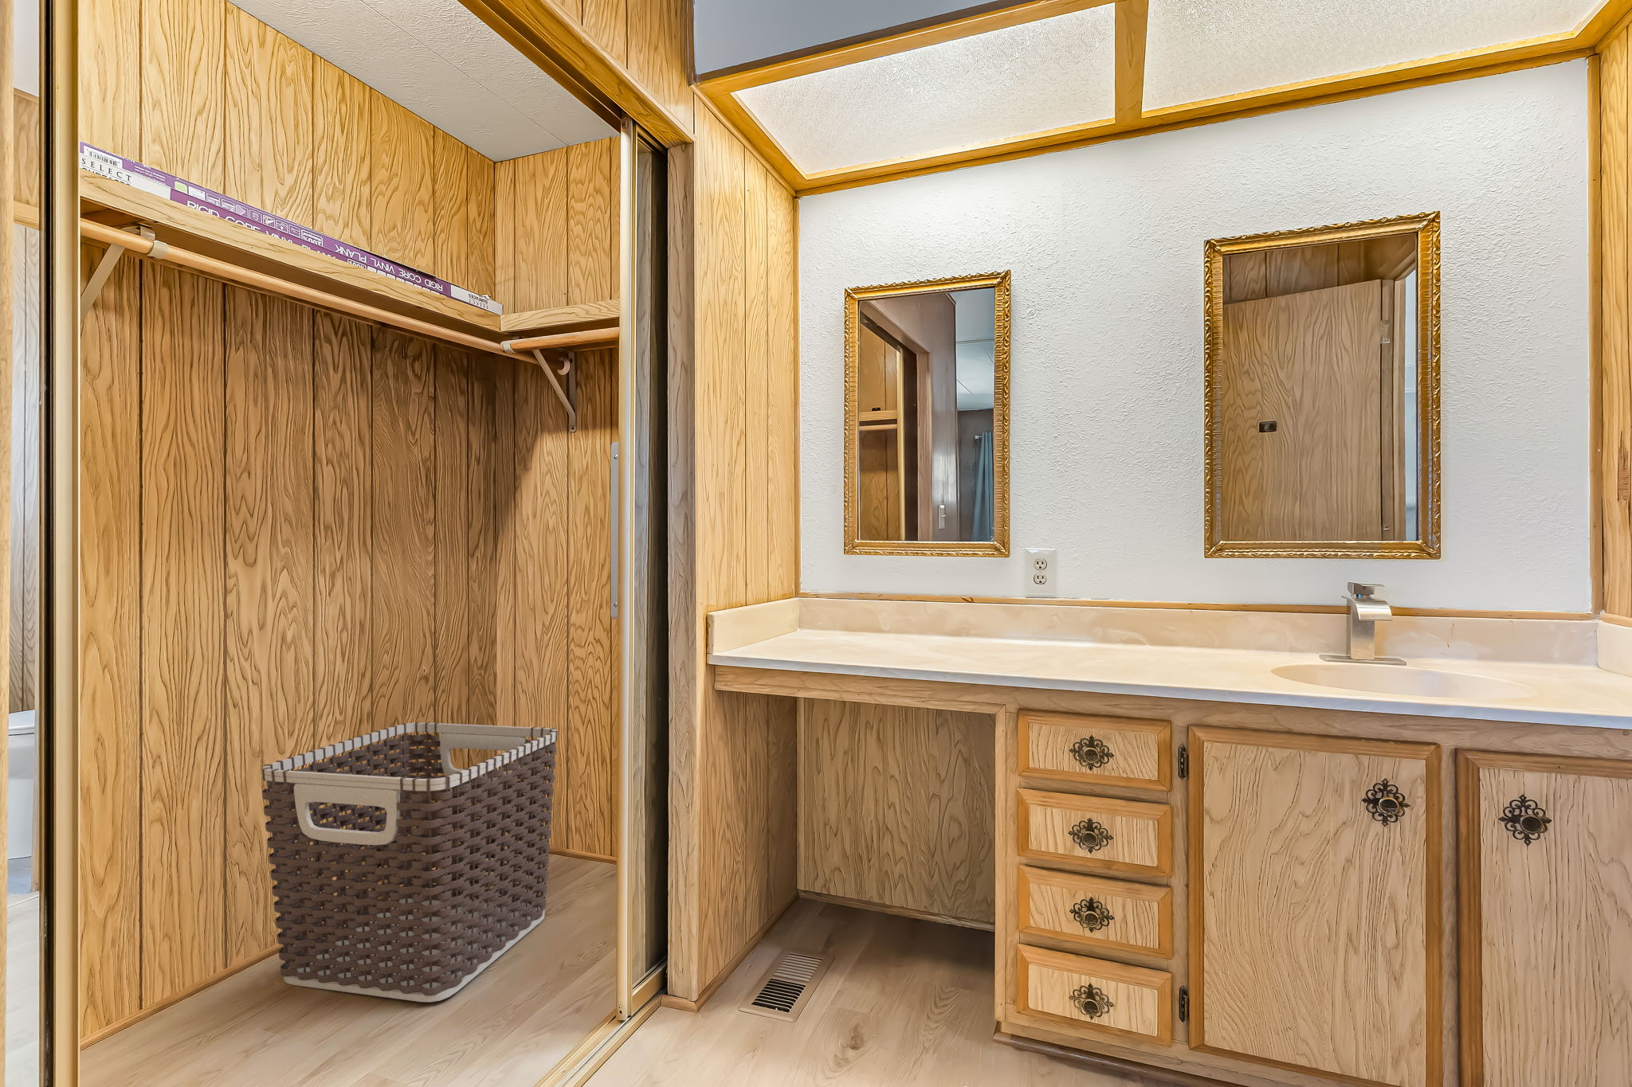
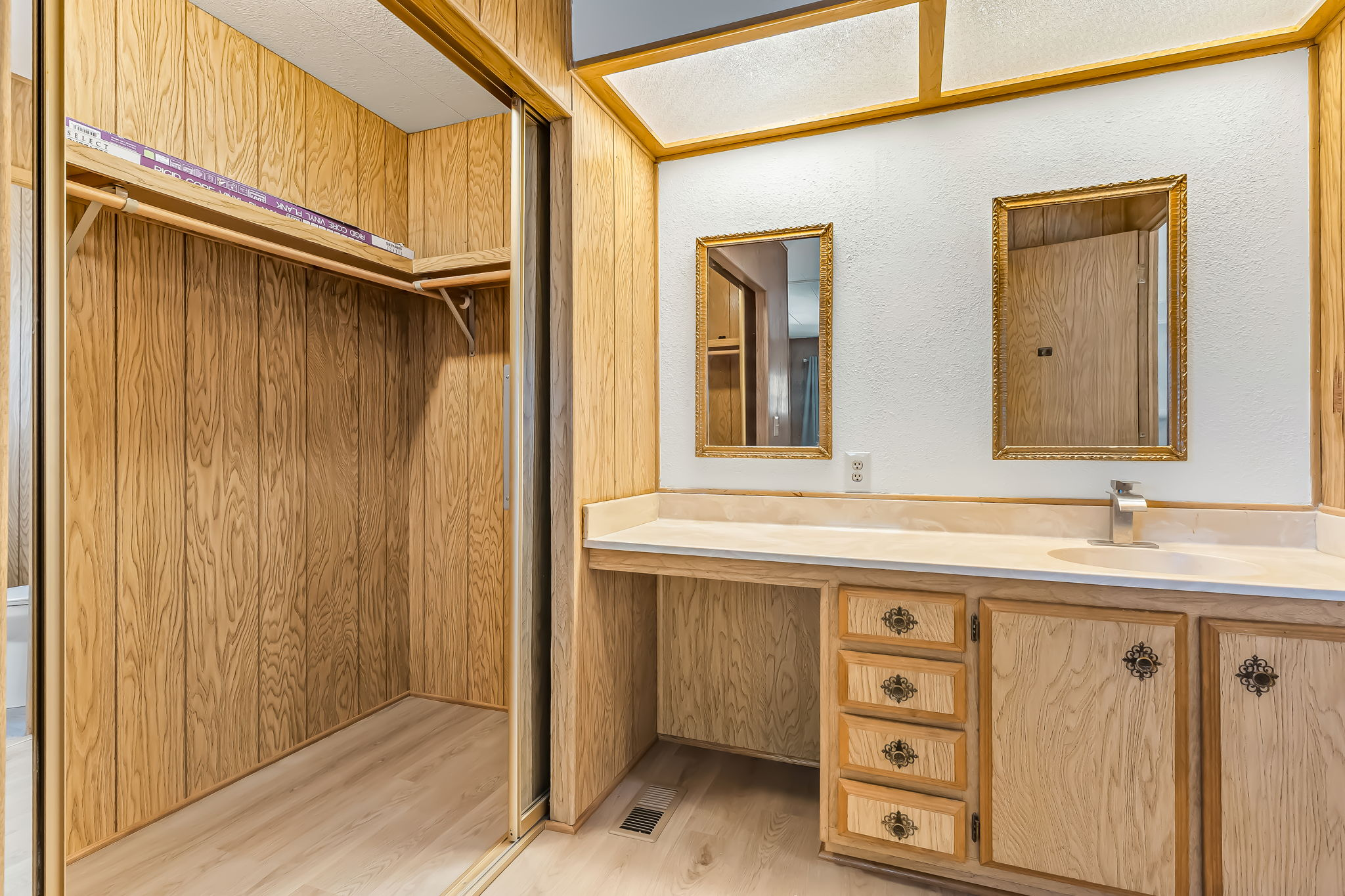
- clothes hamper (423, 844)
